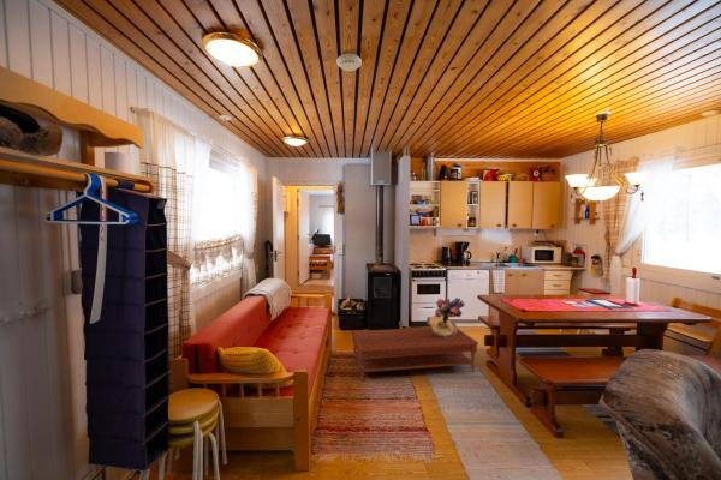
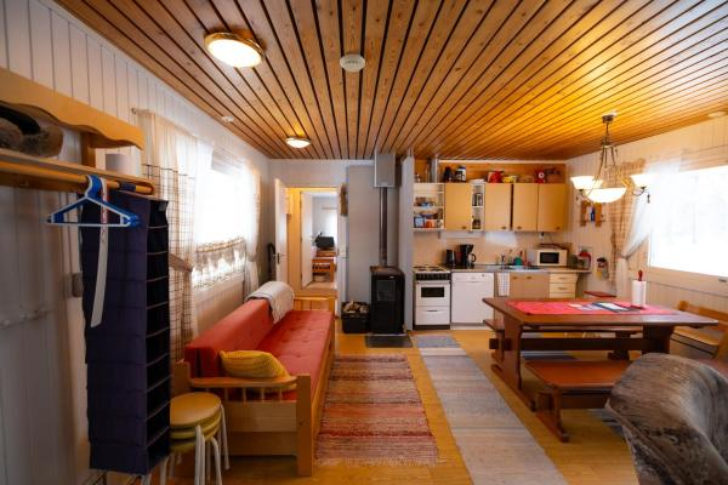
- bouquet (445, 313)
- coffee table (411, 350)
